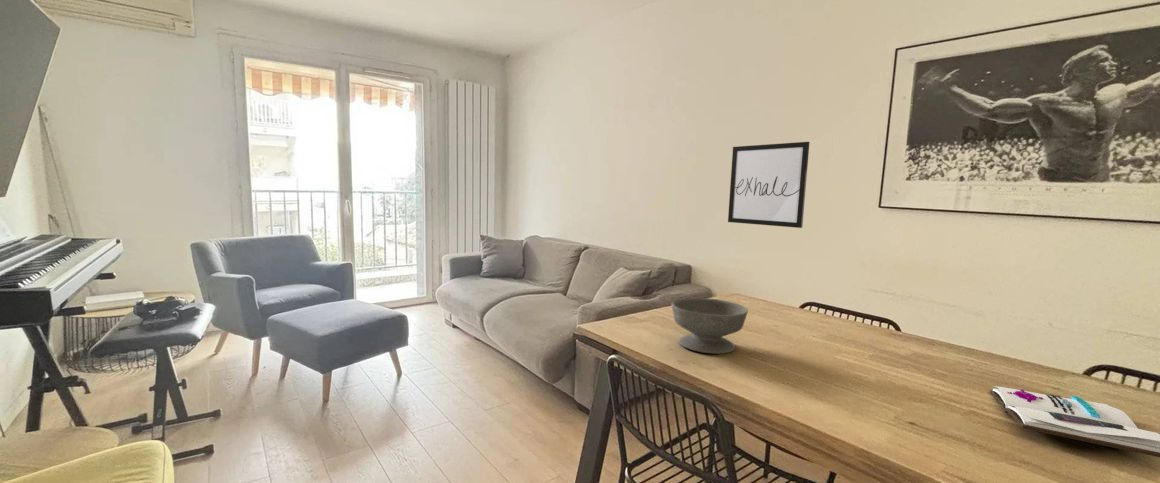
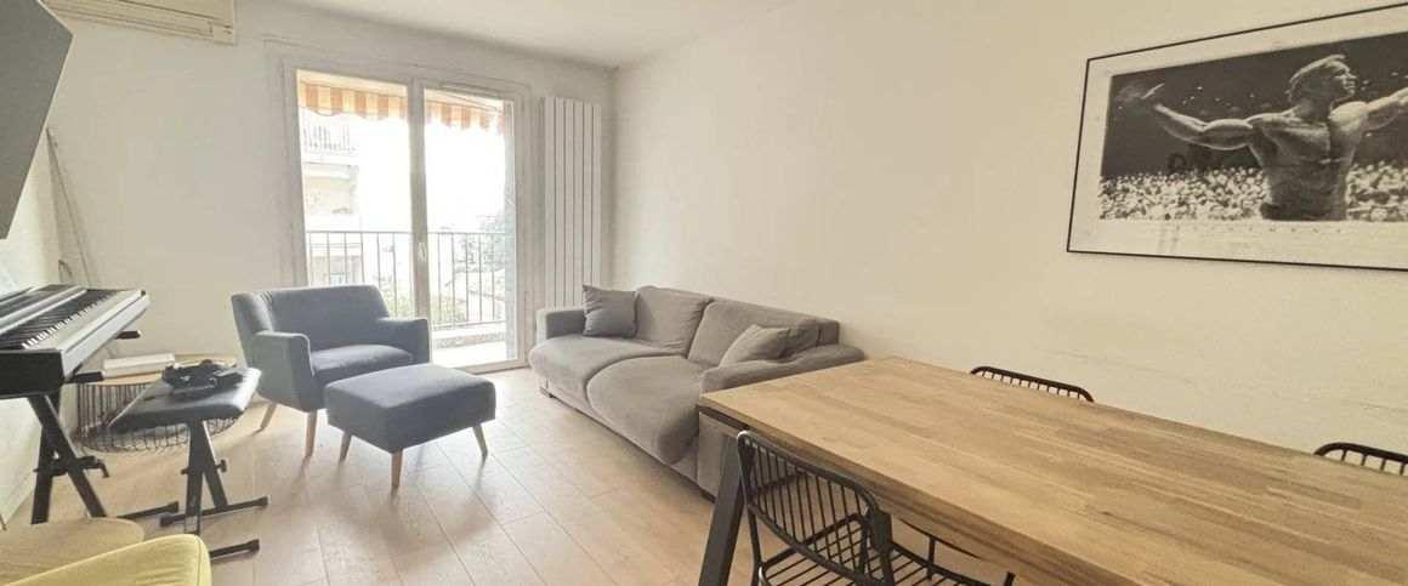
- book (1070, 415)
- wall art (765, 185)
- bowl (707, 325)
